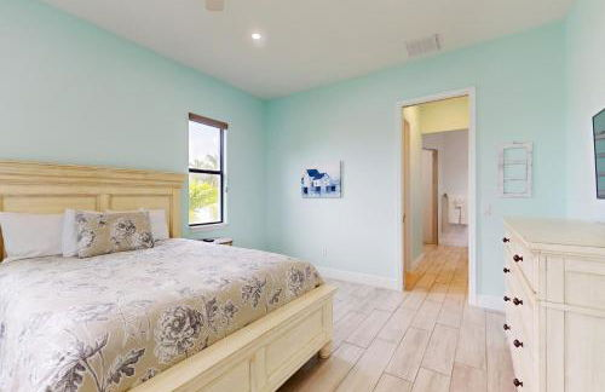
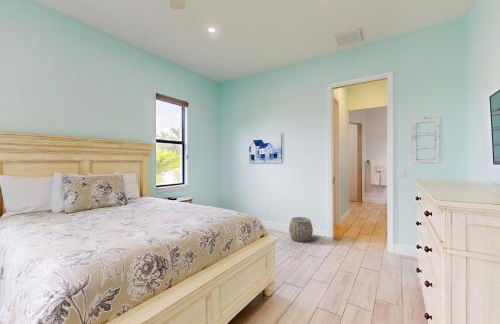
+ woven basket (300, 229)
